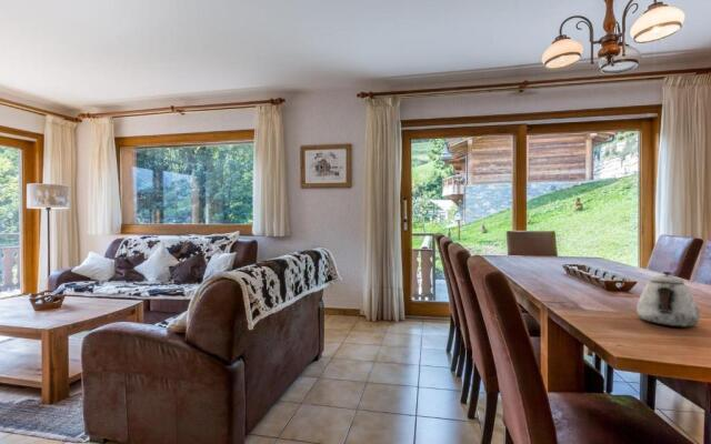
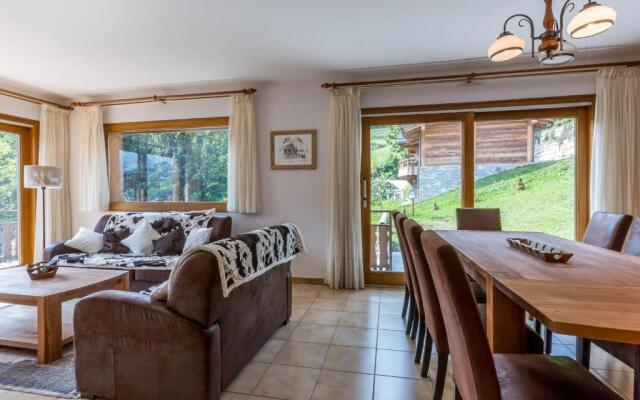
- teapot (667, 295)
